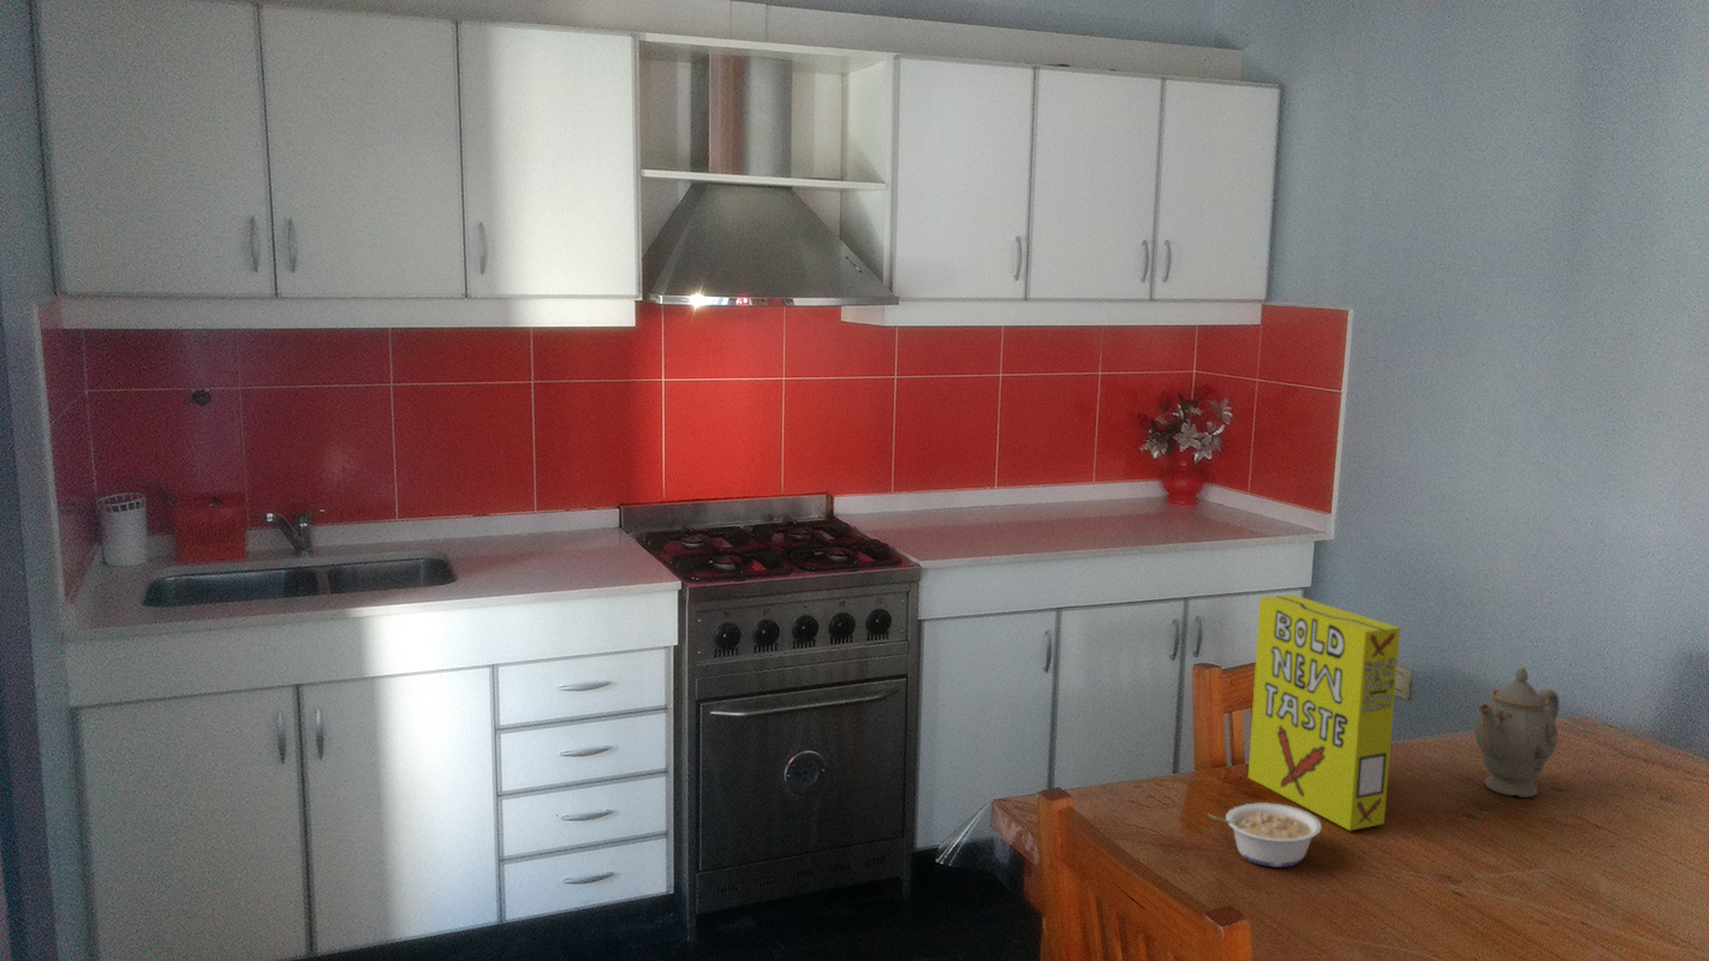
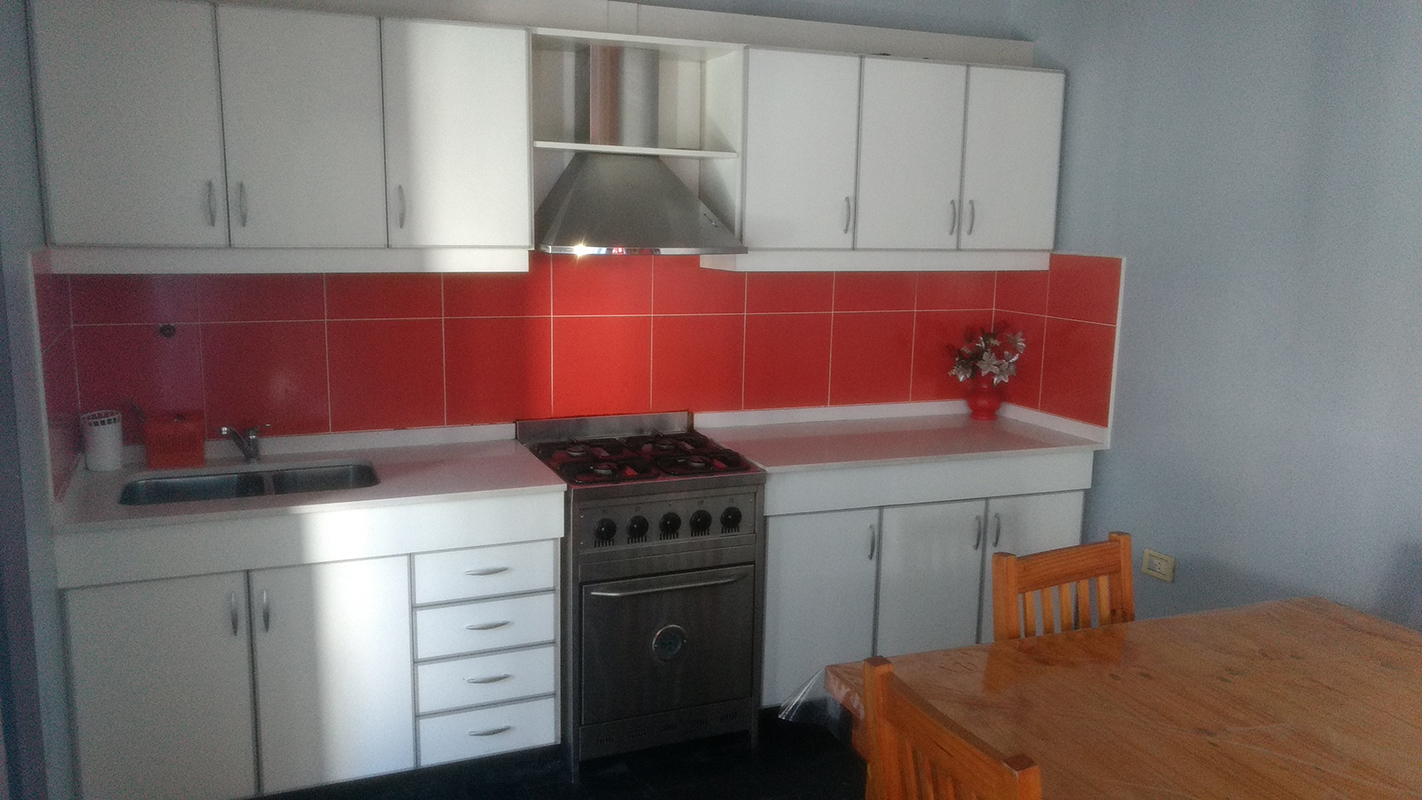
- legume (1269, 835)
- cereal box (1320, 706)
- chinaware (1516, 728)
